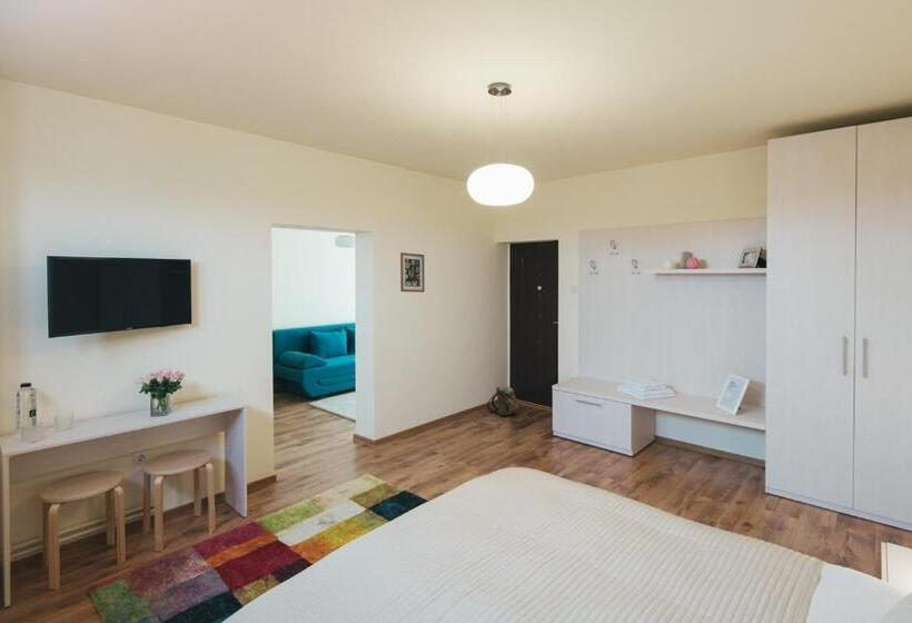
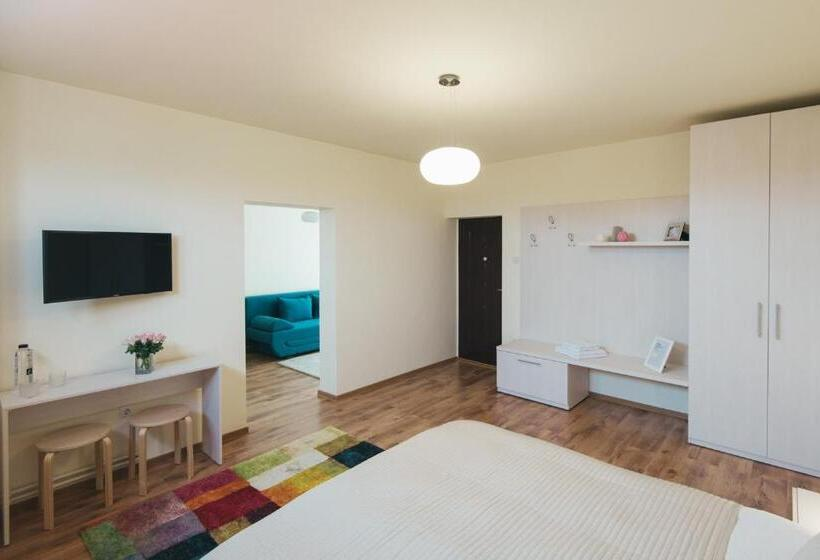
- wall art (413, 273)
- backpack (500, 399)
